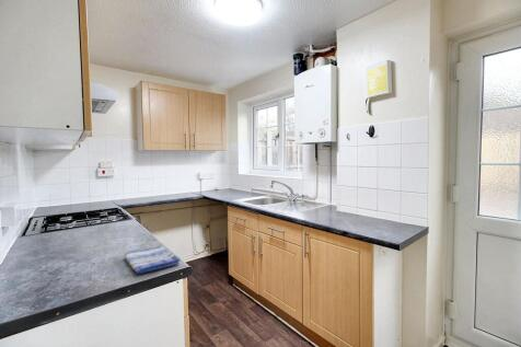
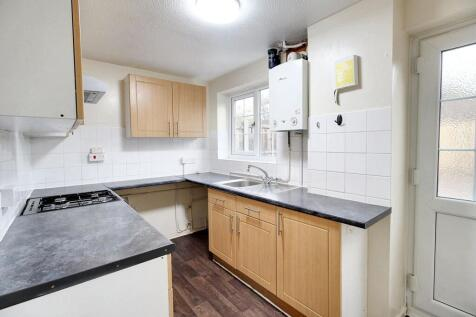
- dish towel (151, 257)
